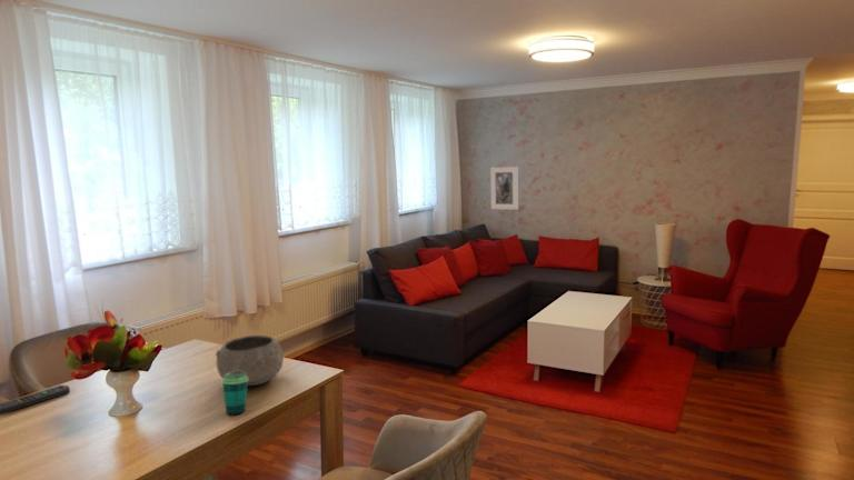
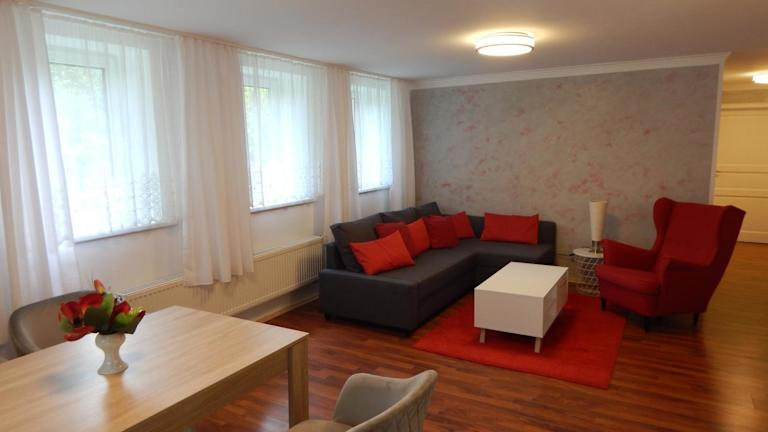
- remote control (31, 399)
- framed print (504, 188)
- cup (236, 392)
- bowl (250, 361)
